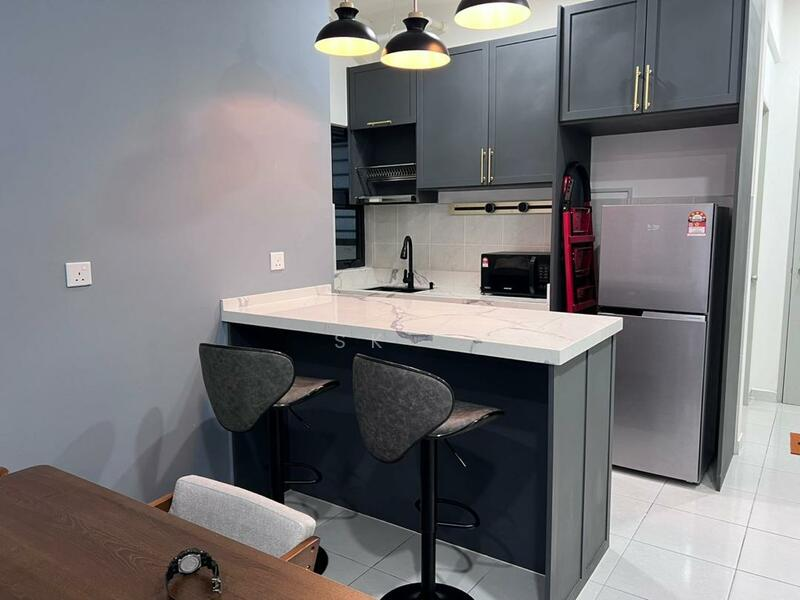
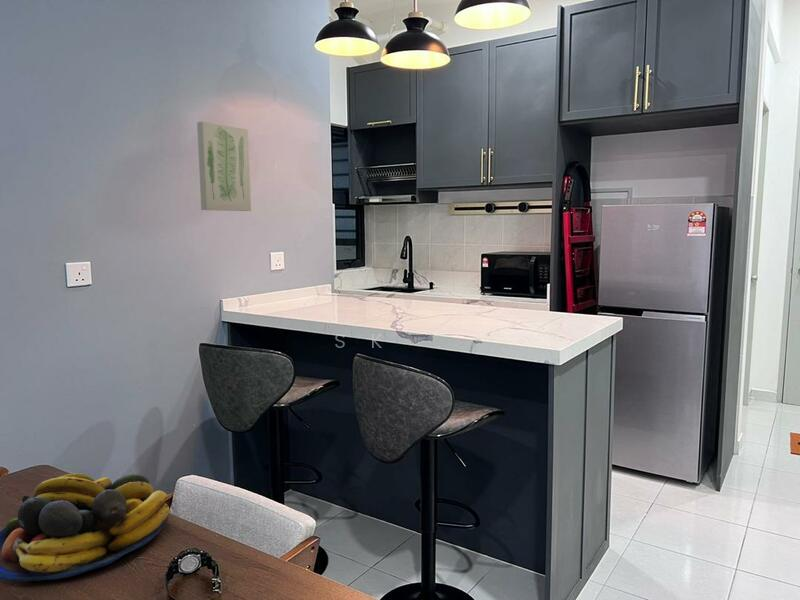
+ fruit bowl (77, 506)
+ wall art (225, 168)
